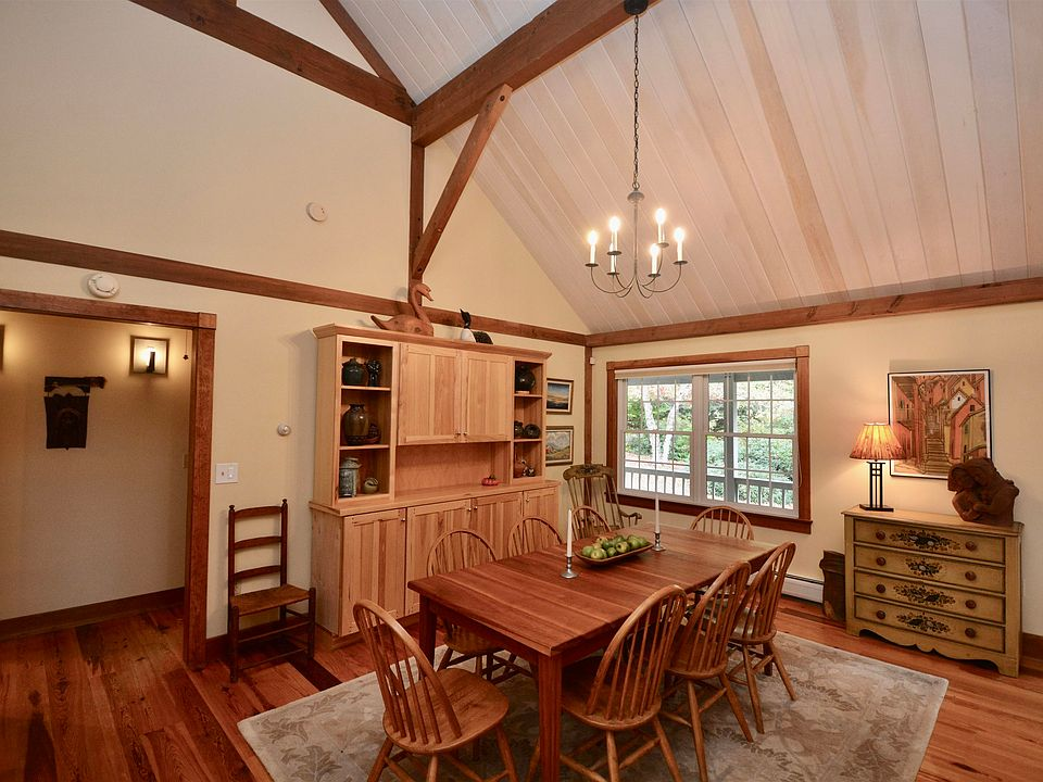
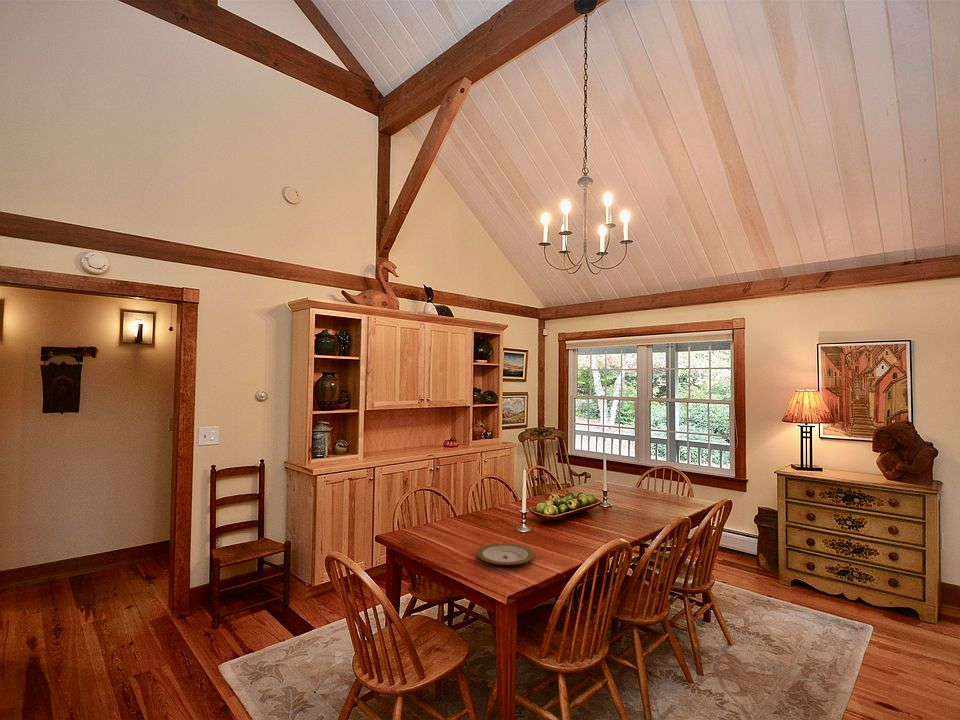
+ plate (505, 555)
